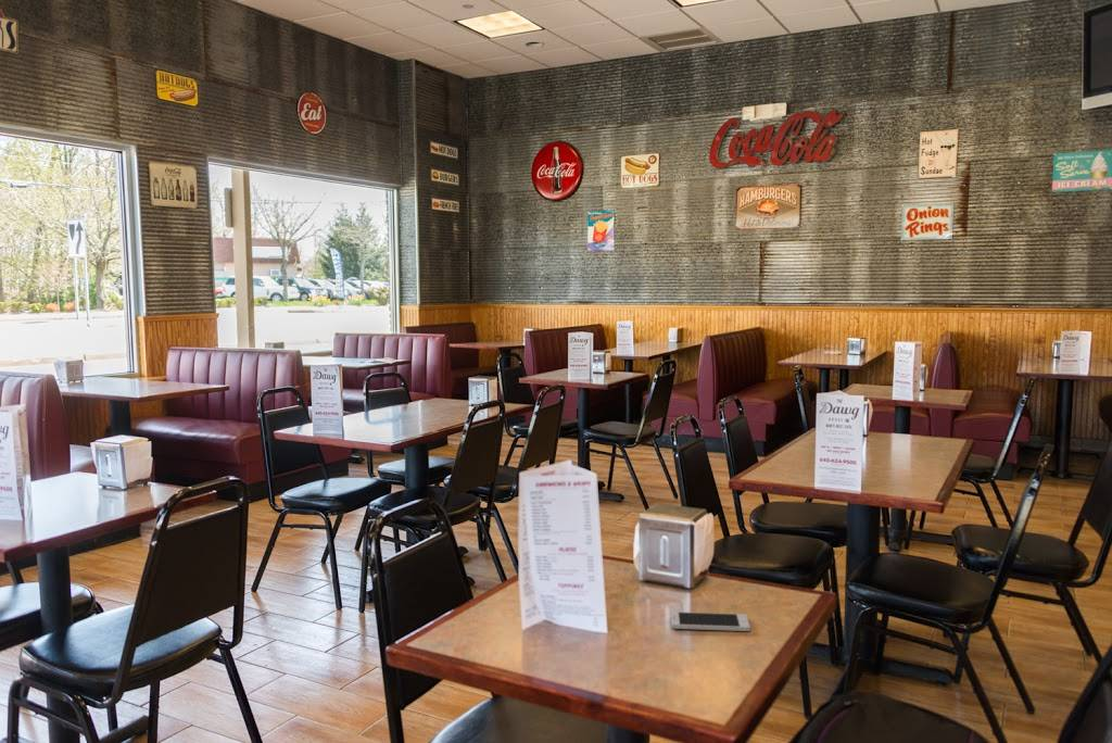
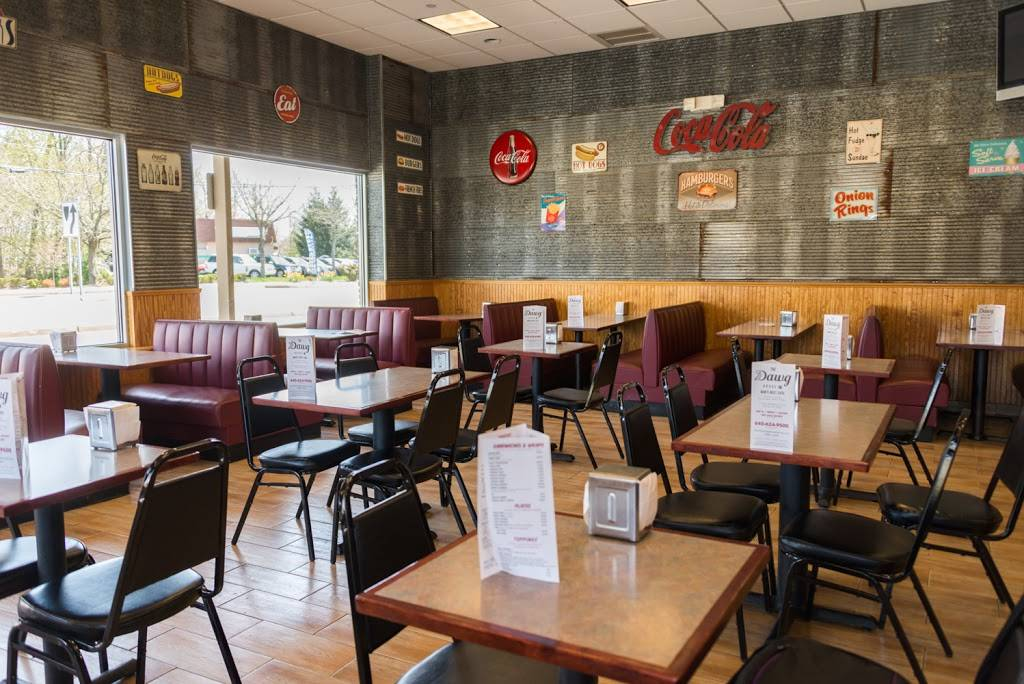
- smartphone (709, 620)
